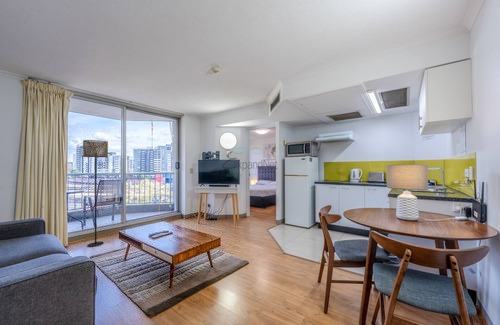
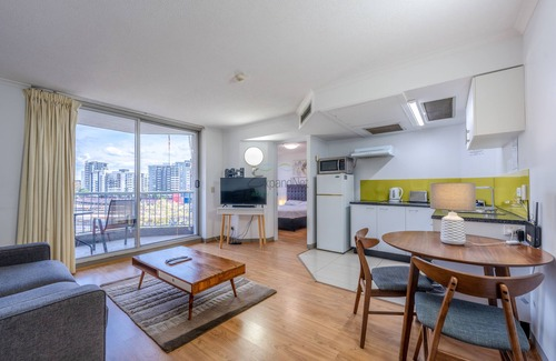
- floor lamp (95, 192)
